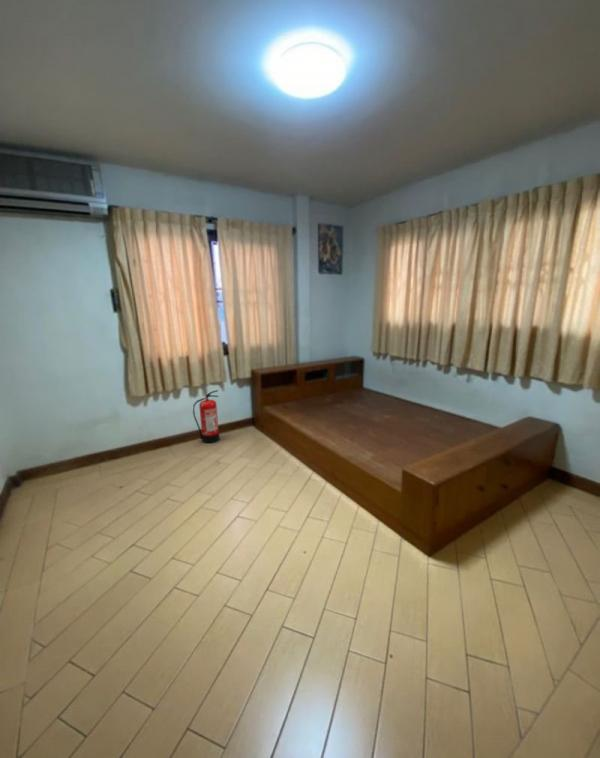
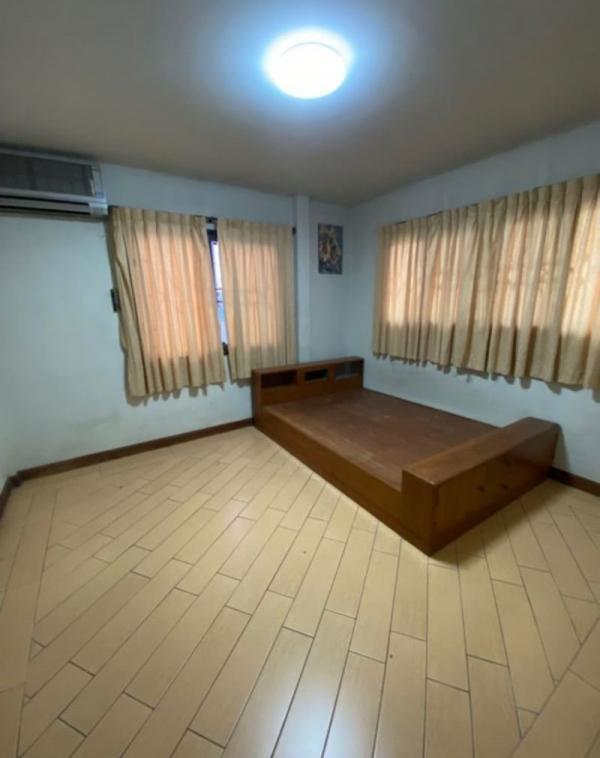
- fire extinguisher (207, 416)
